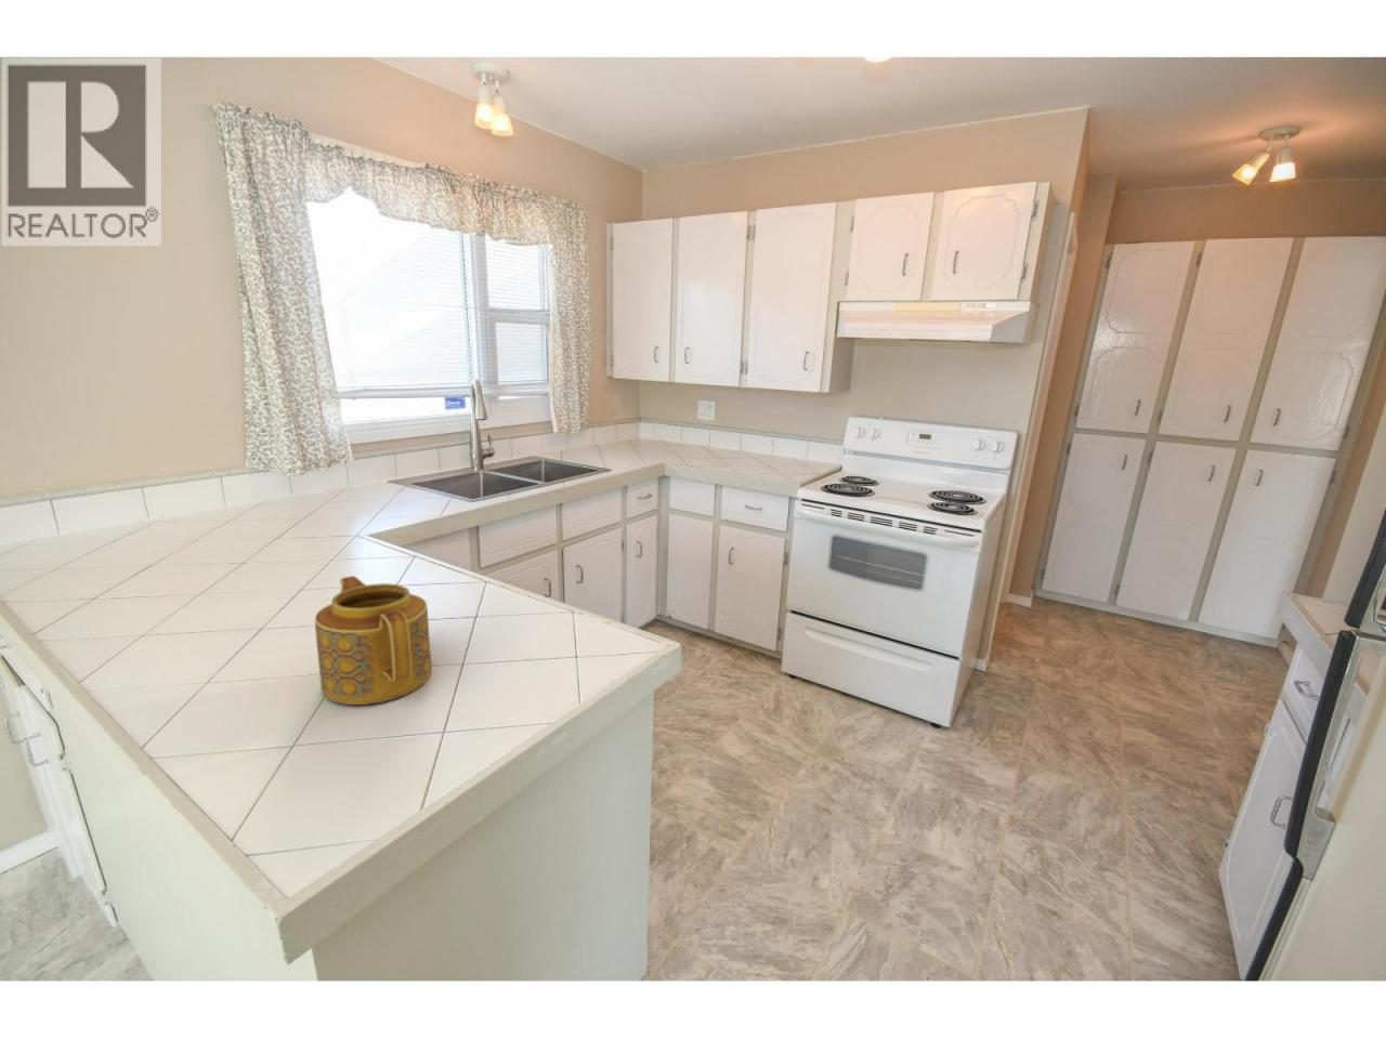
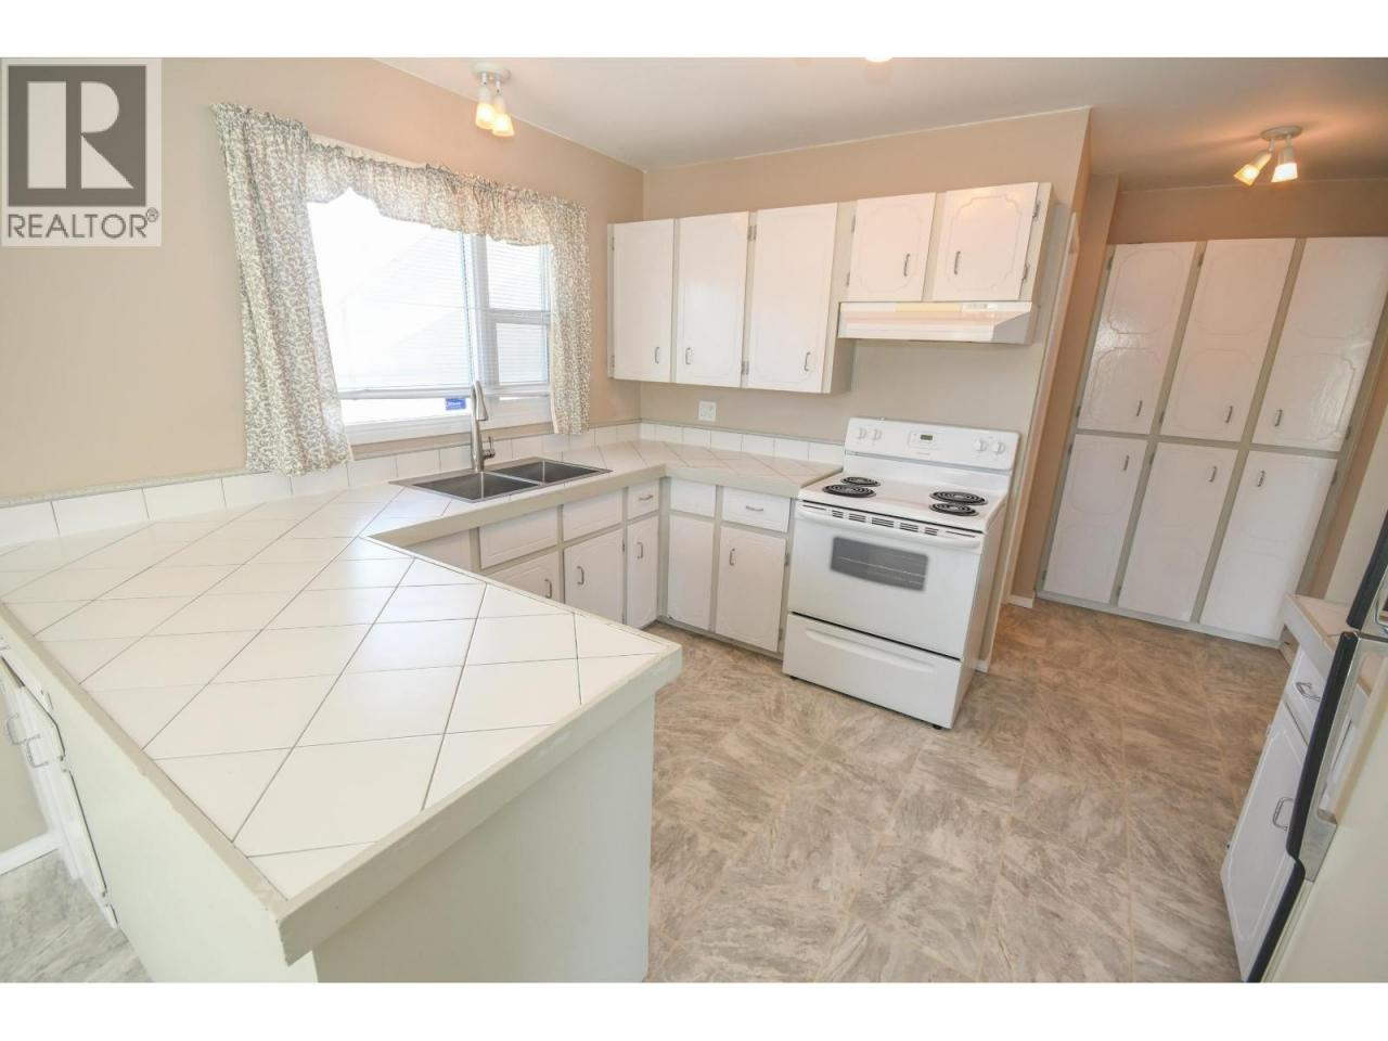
- teapot (373, 635)
